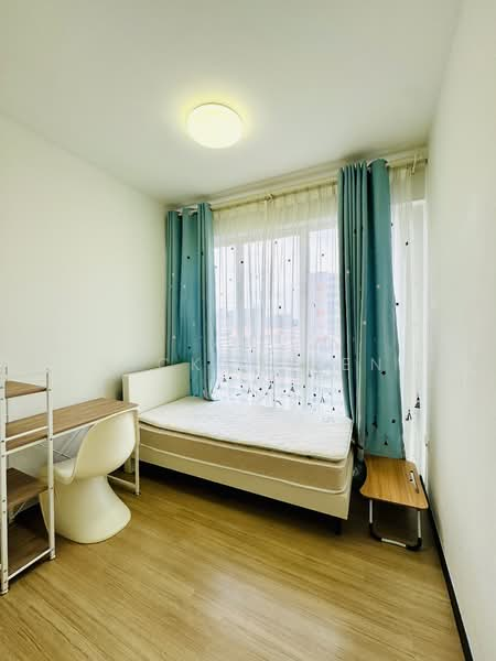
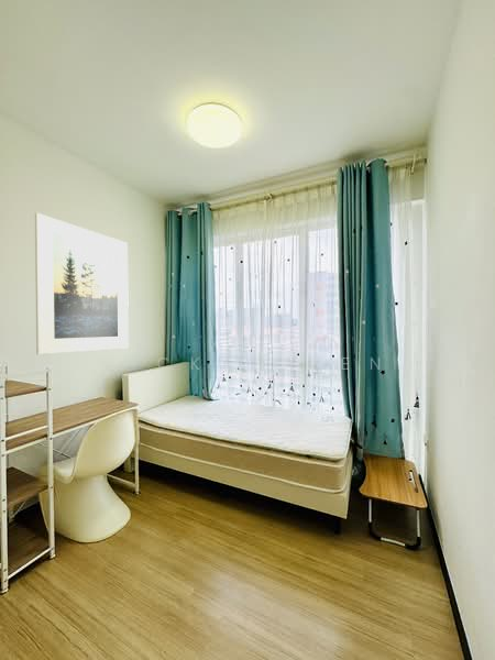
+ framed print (88, 290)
